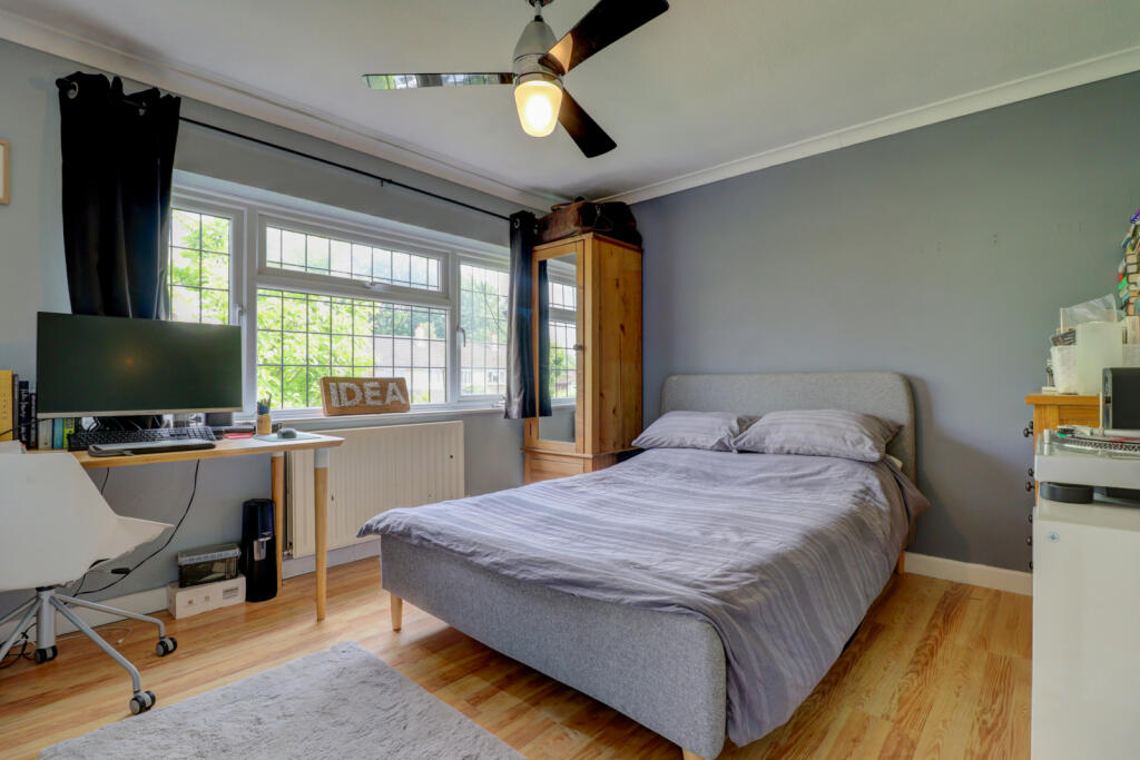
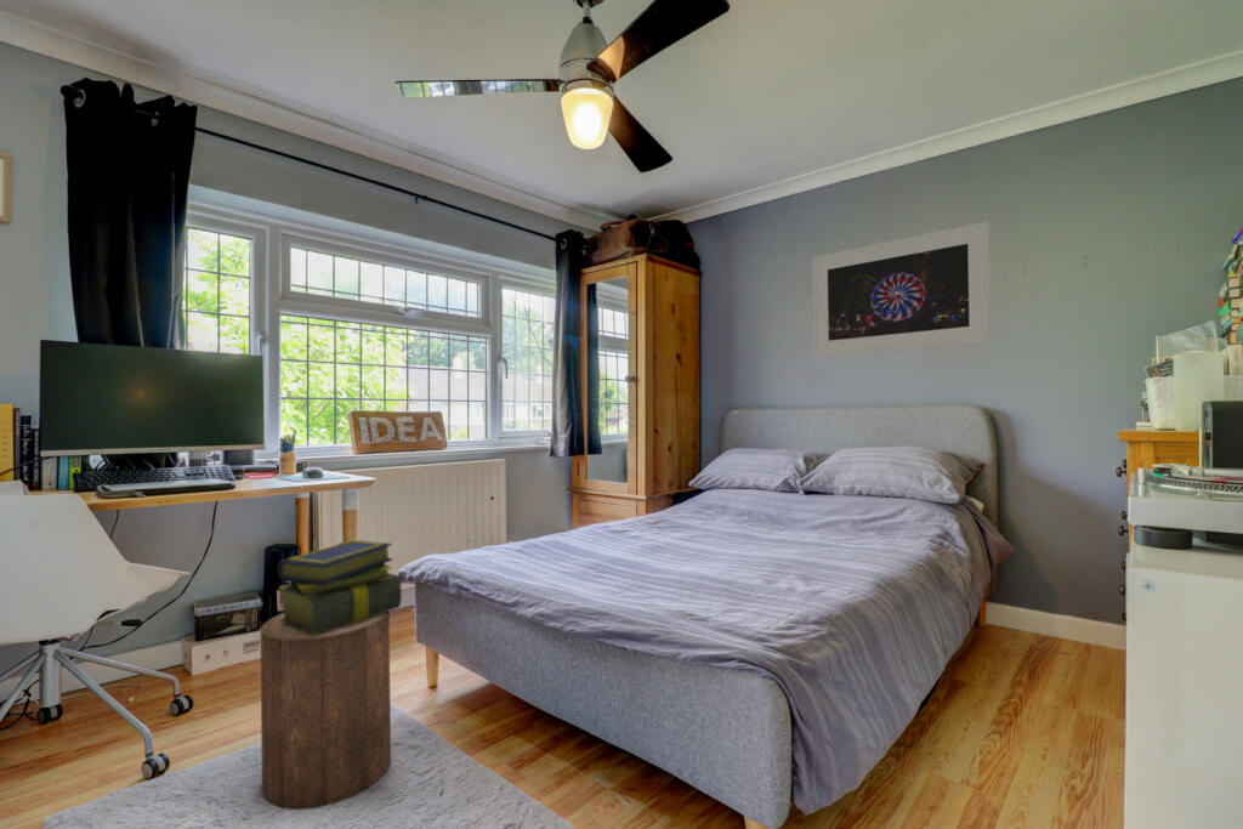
+ stack of books (340, 583)
+ stool (328, 693)
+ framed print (892, 295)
